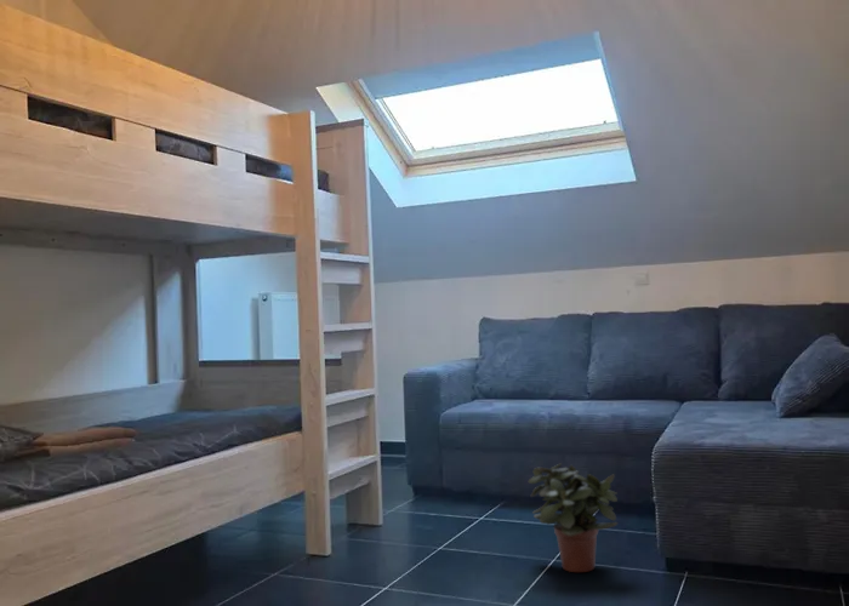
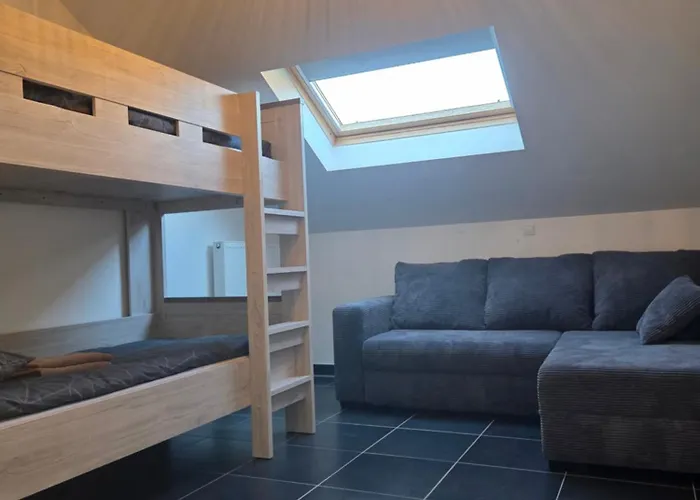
- potted plant (576, 515)
